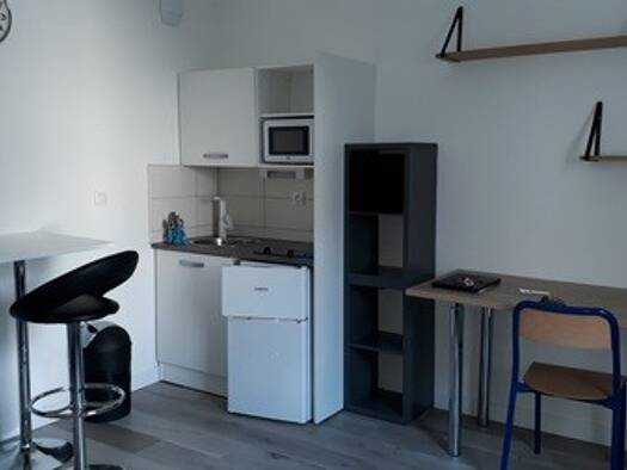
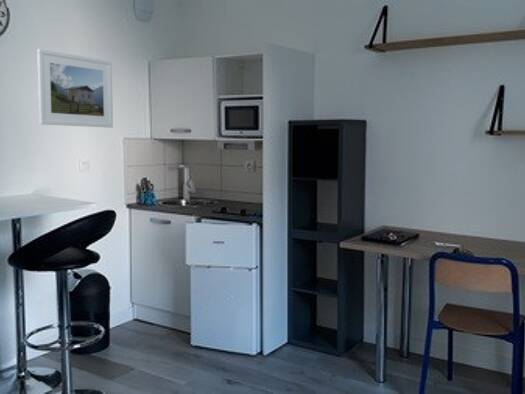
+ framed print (77, 90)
